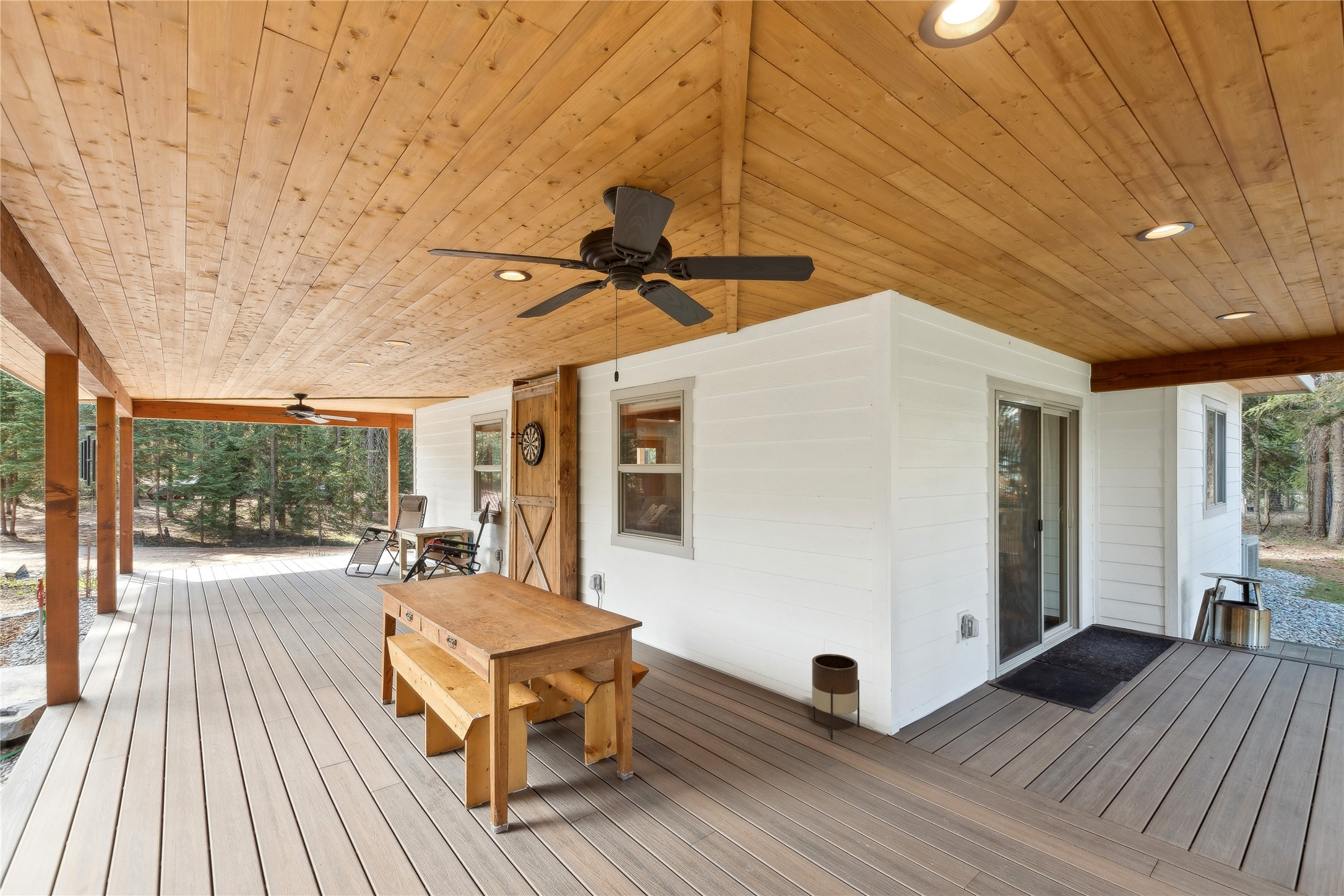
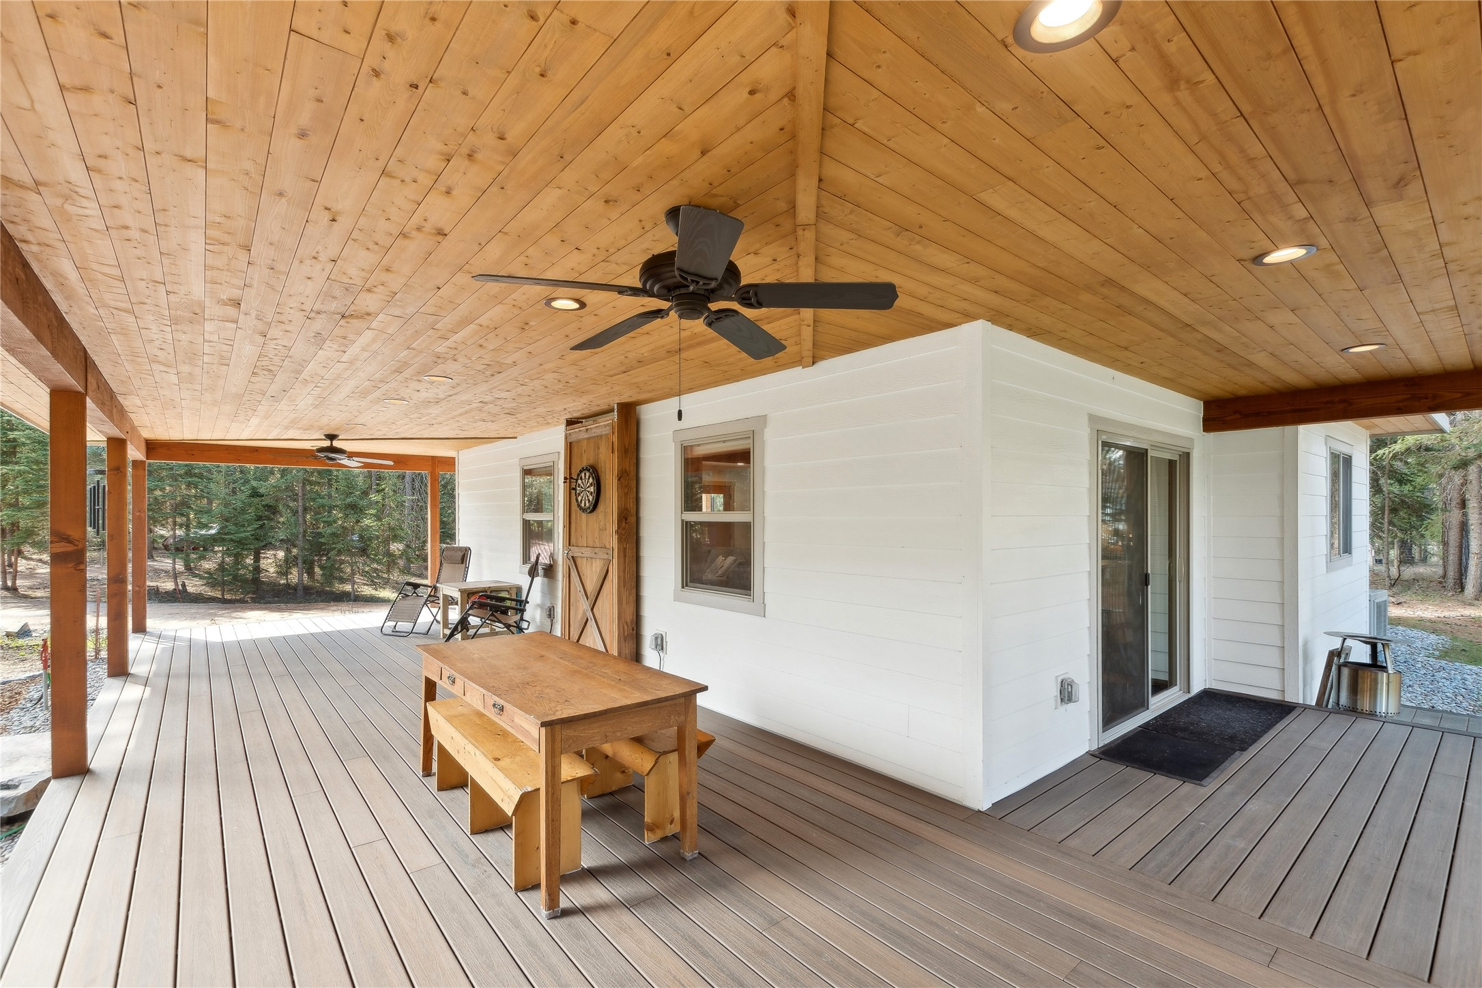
- planter (833, 694)
